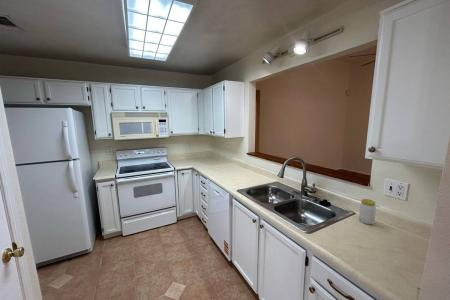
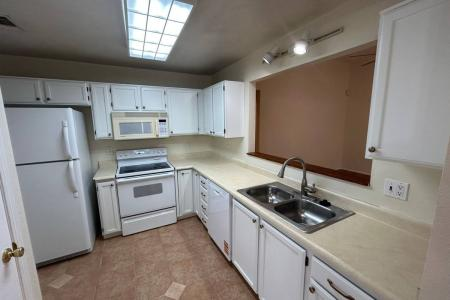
- jar (367, 211)
